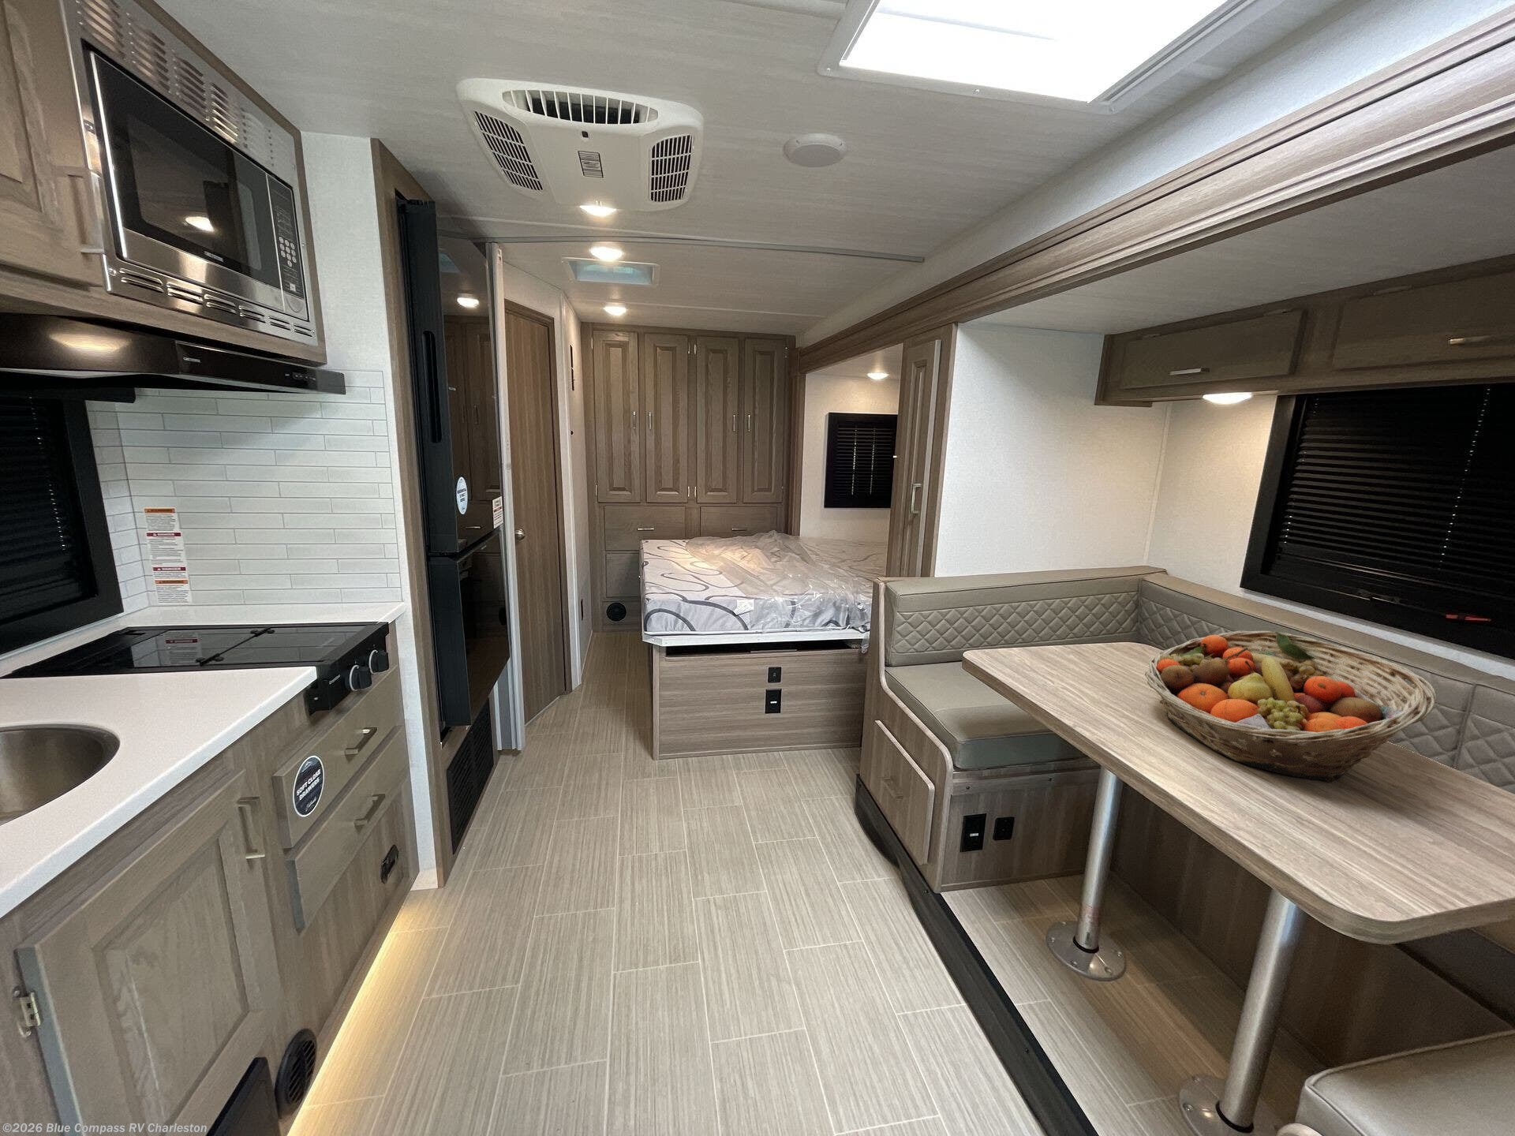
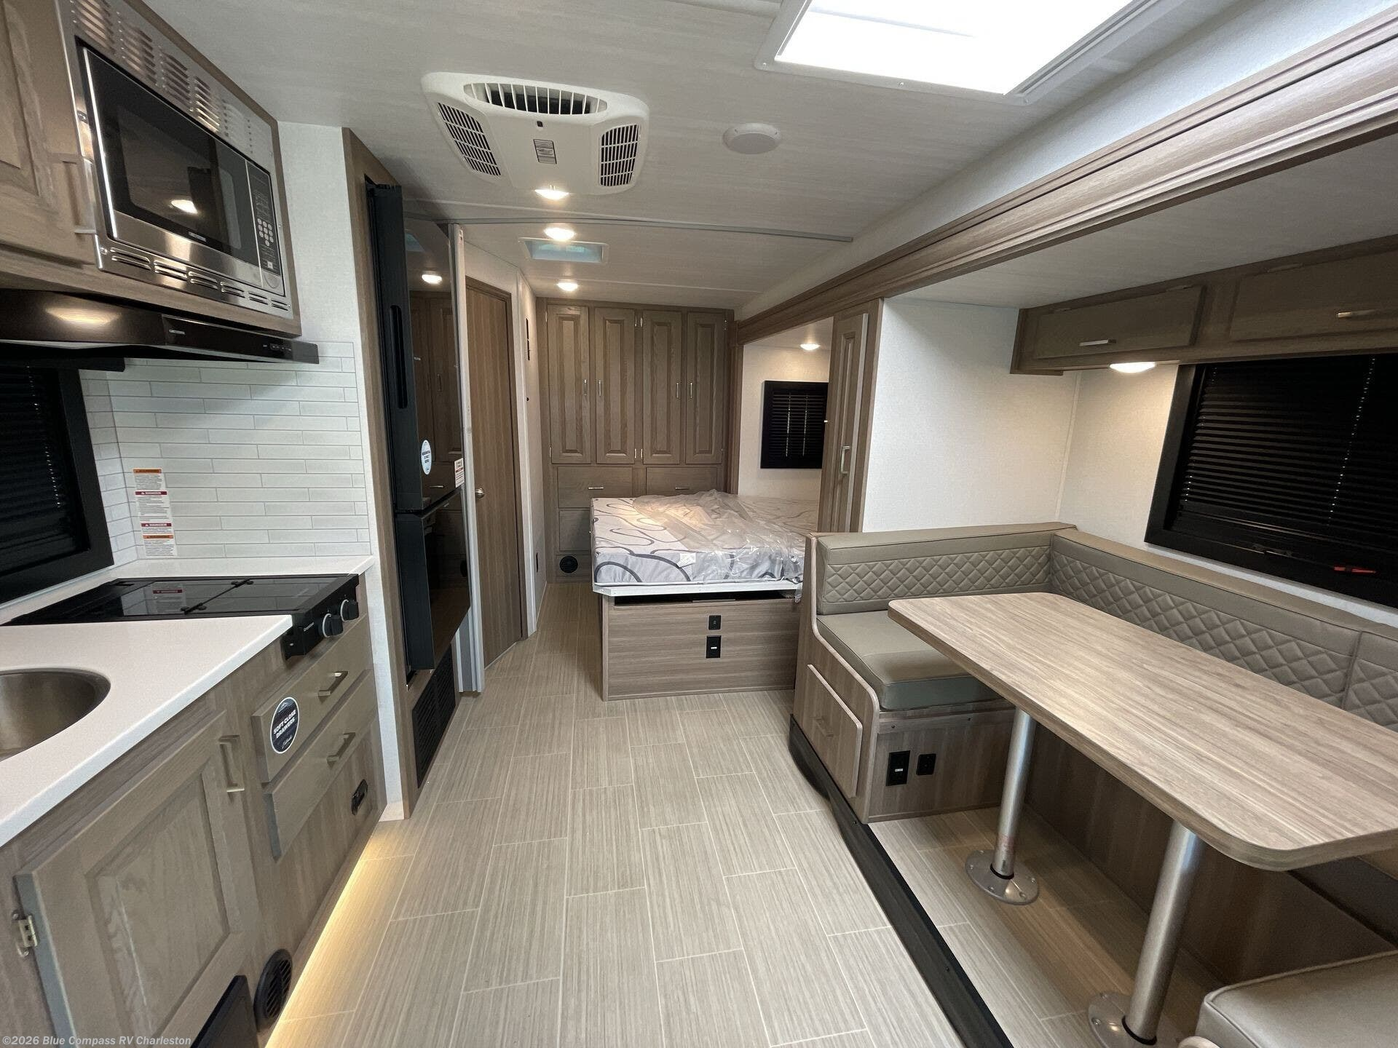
- fruit basket (1267, 694)
